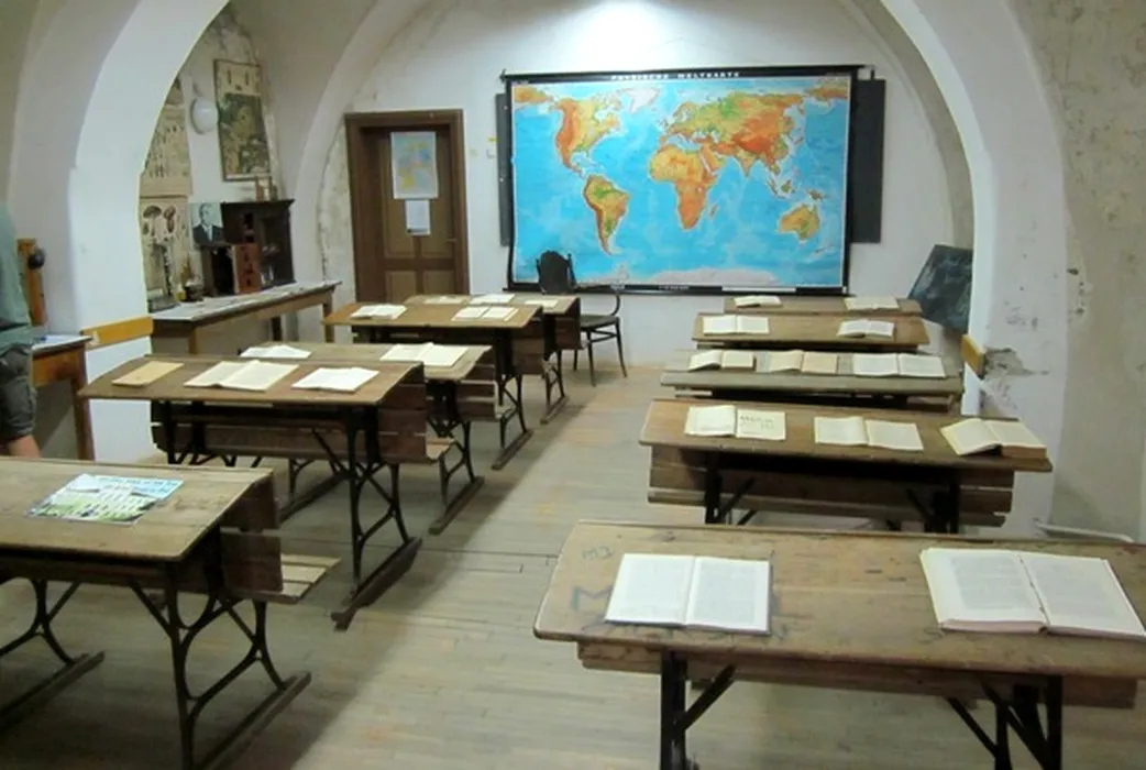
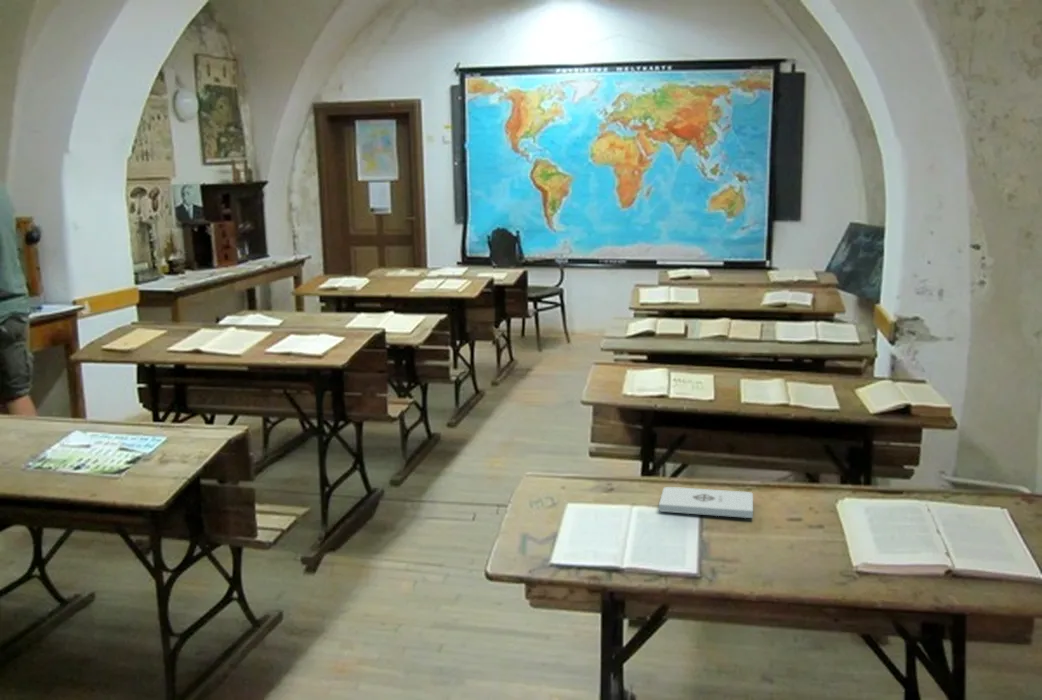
+ notepad (706, 501)
